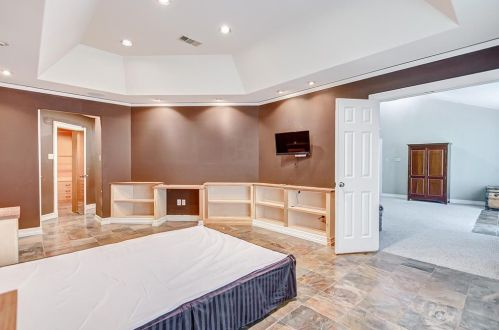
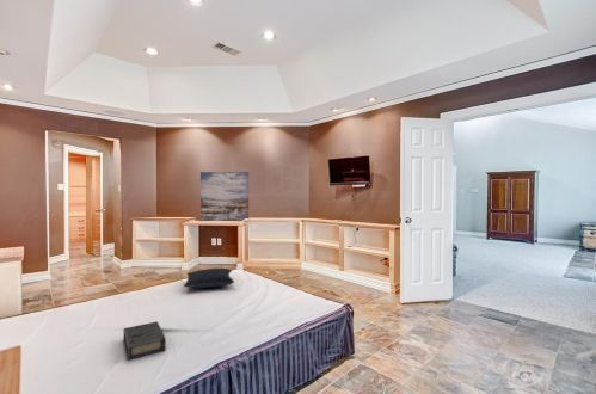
+ pillow (209, 277)
+ wall art (225, 196)
+ book (143, 338)
